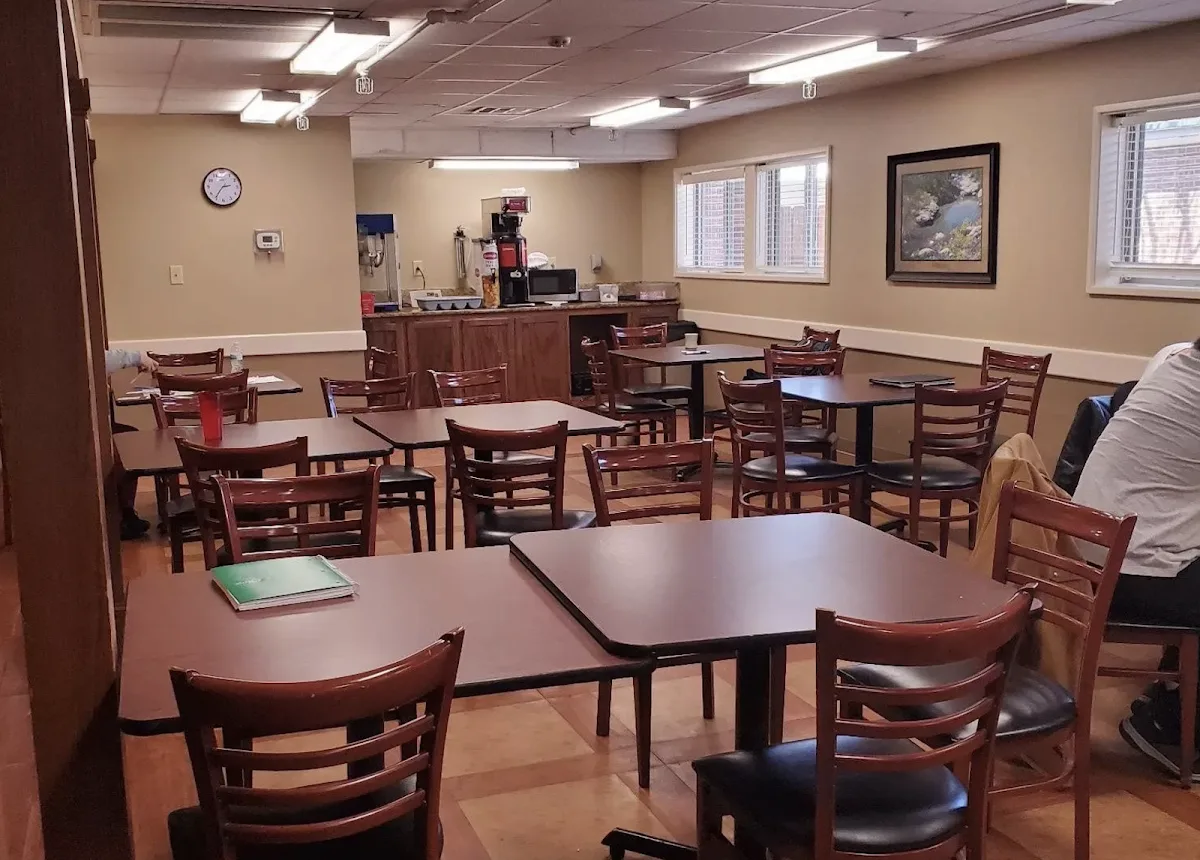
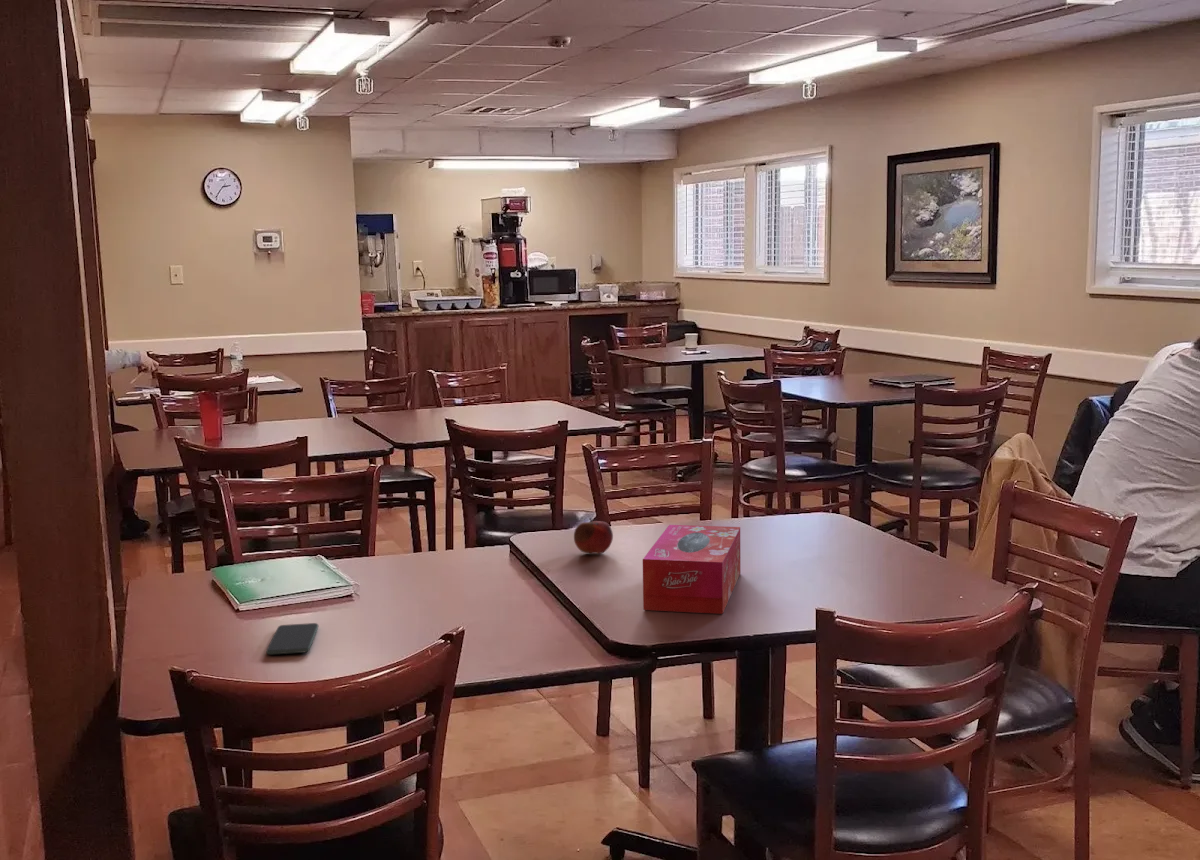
+ tissue box (694, 566)
+ smartphone (293, 638)
+ fruit (593, 535)
